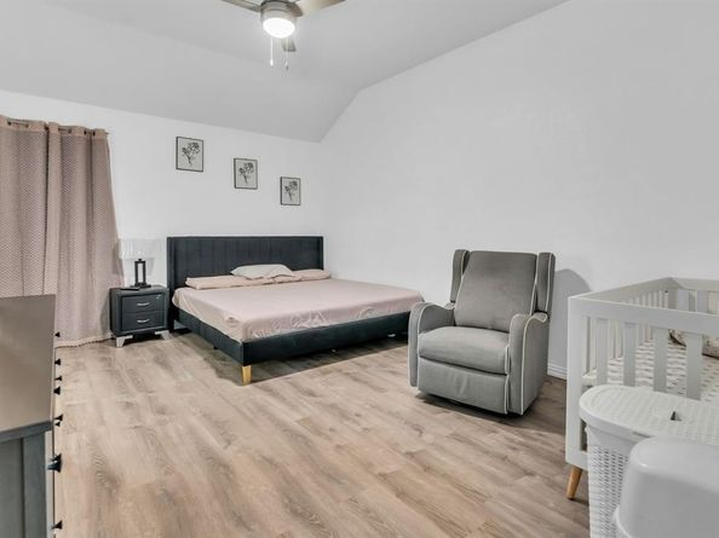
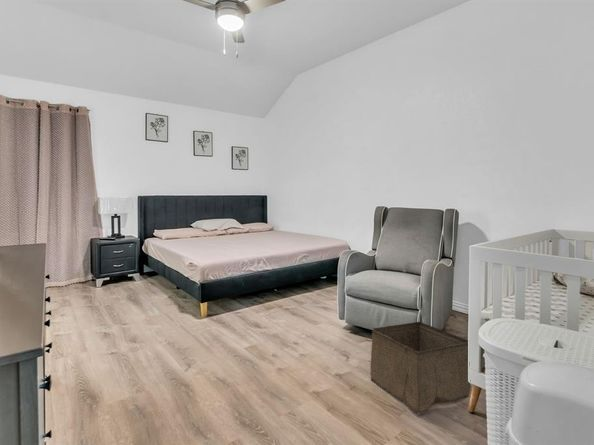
+ storage bin (418, 361)
